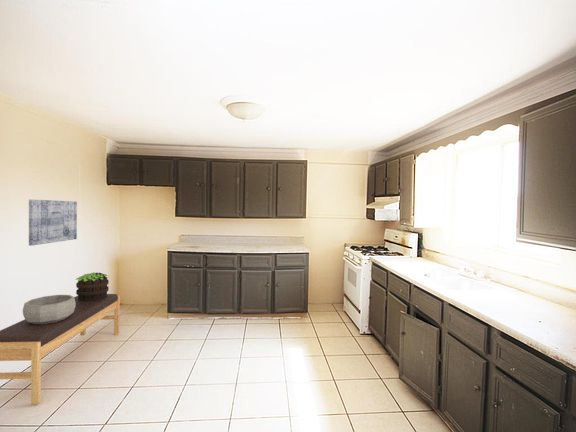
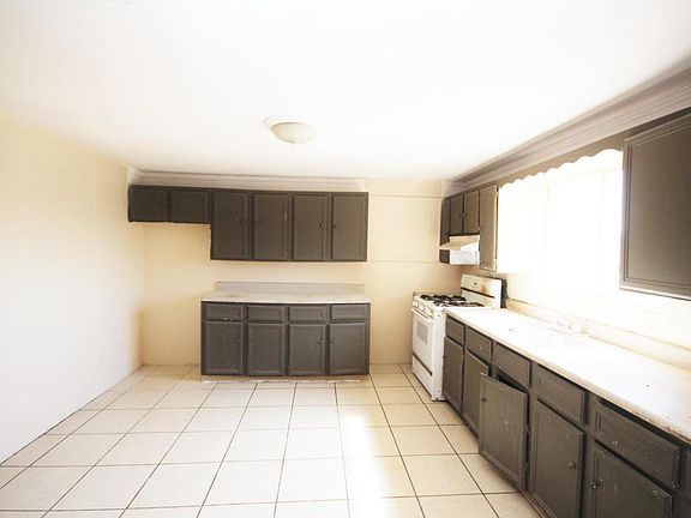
- wall art (55, 221)
- bench (64, 336)
- decorative bowl (50, 309)
- potted plant (92, 284)
